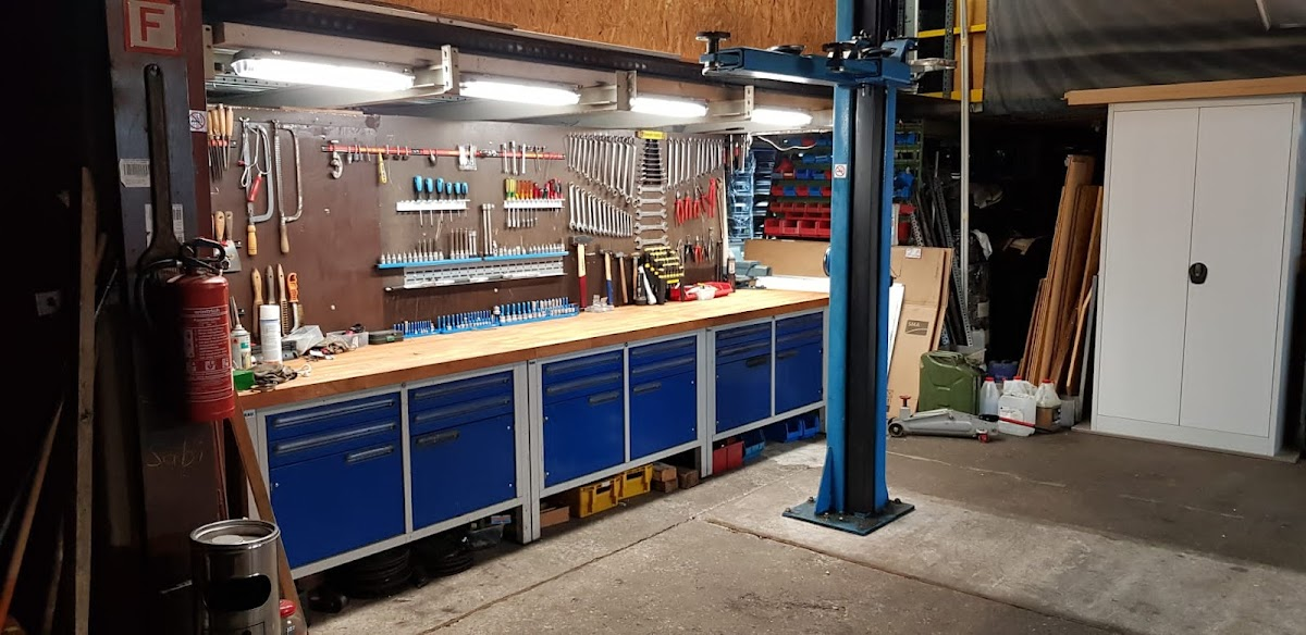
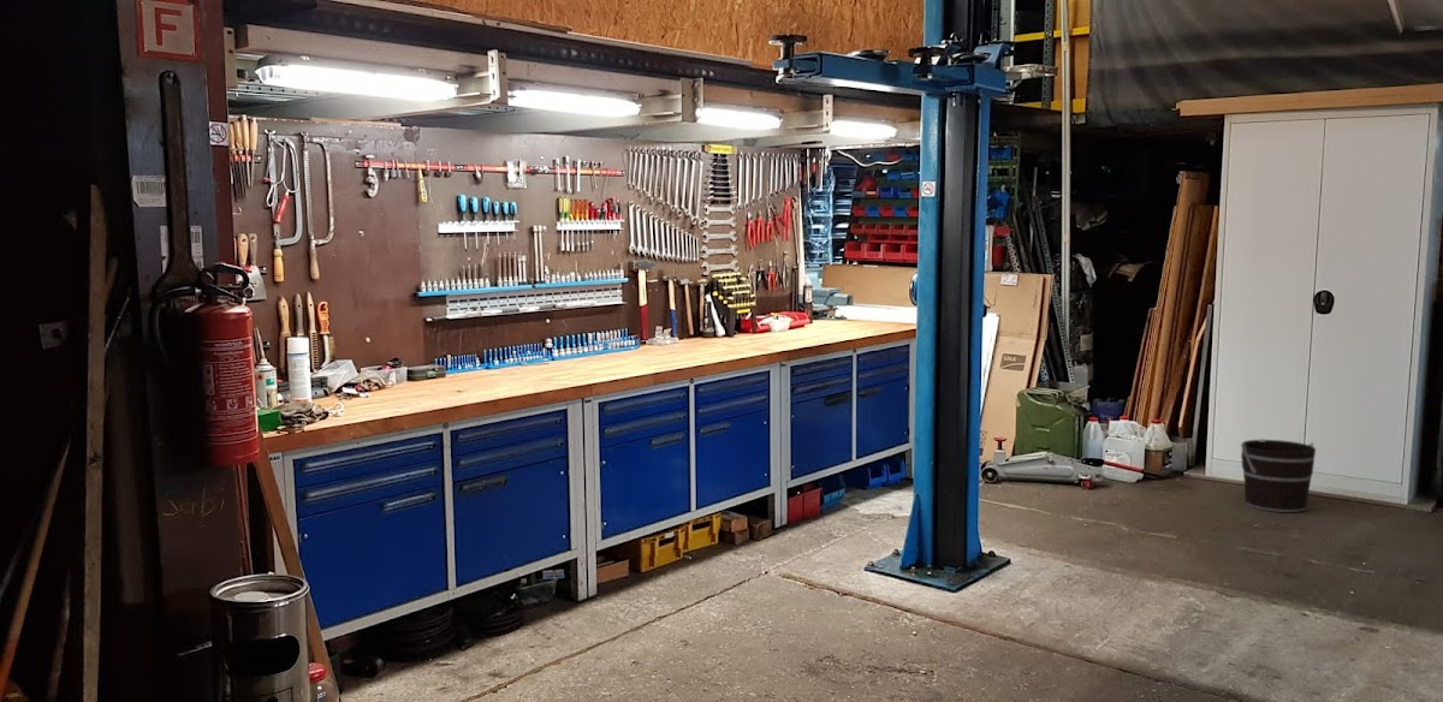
+ bucket (1276, 474)
